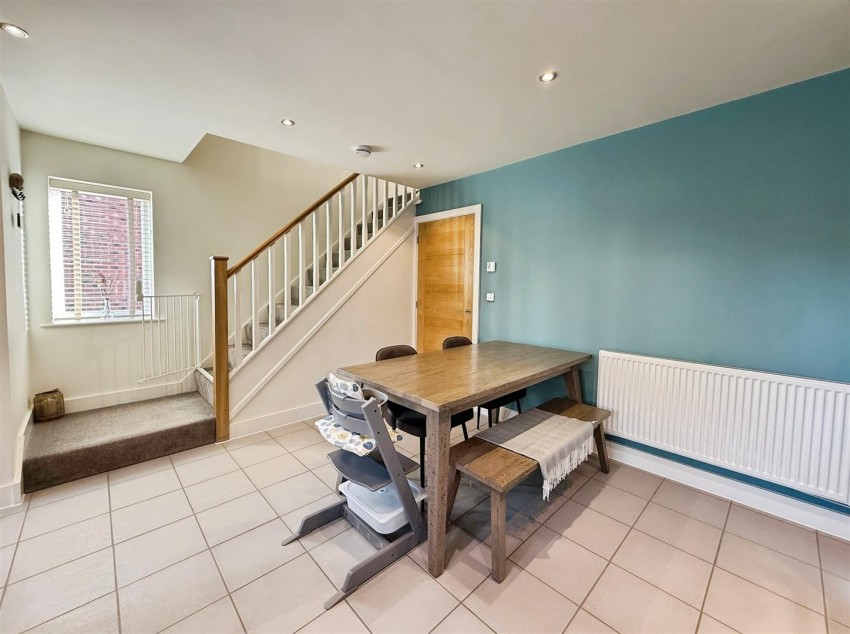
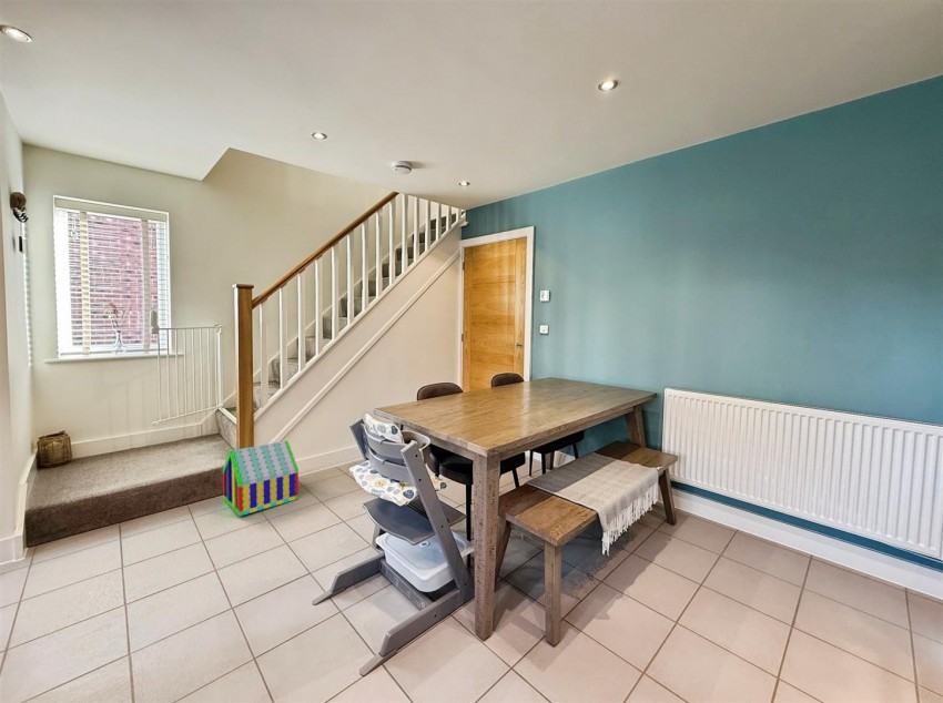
+ toy house (260, 471)
